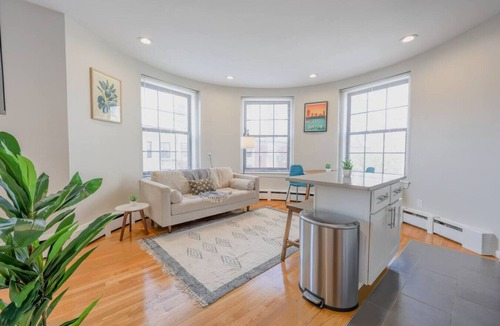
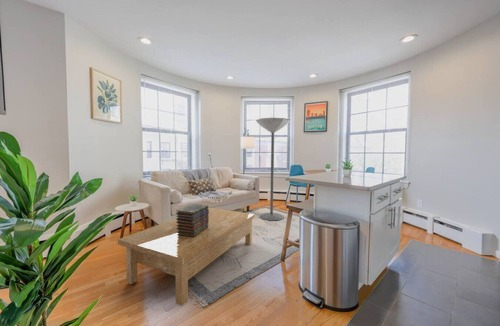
+ floor lamp (272, 169)
+ coffee table (198, 241)
+ book stack (193, 219)
